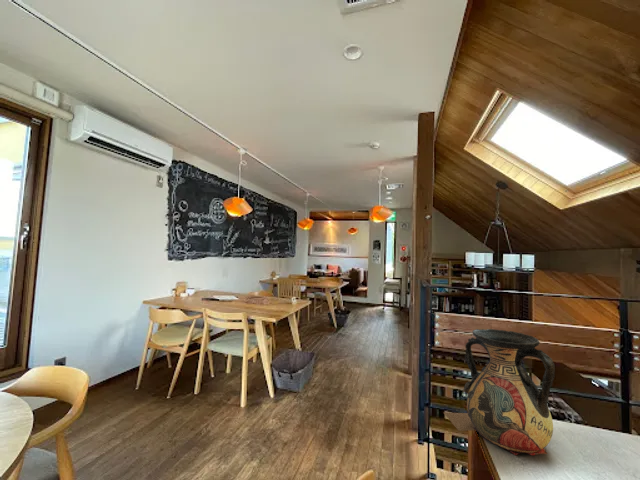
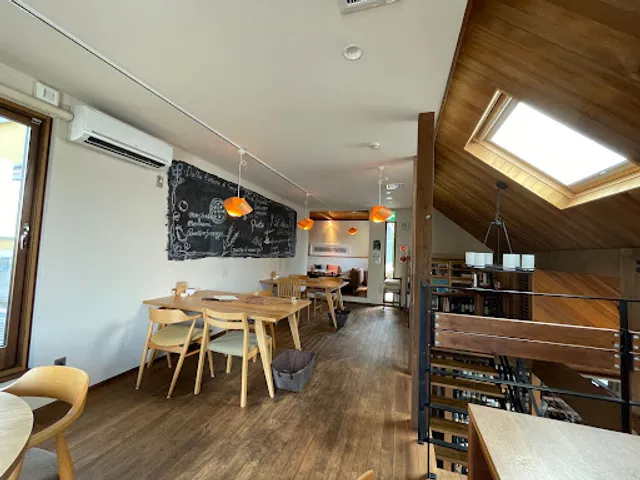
- vase (500, 383)
